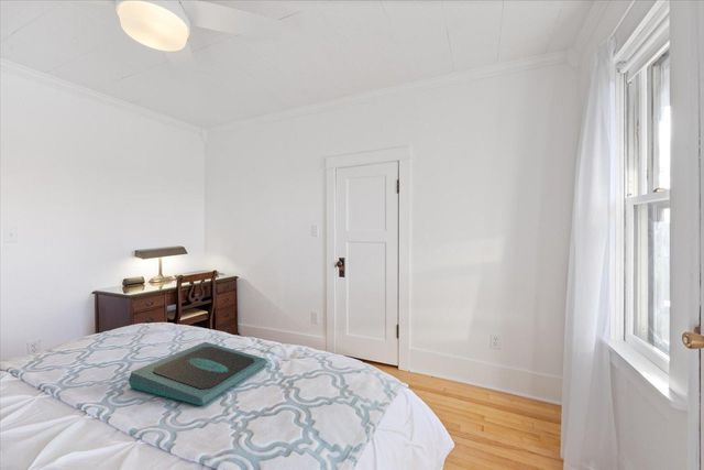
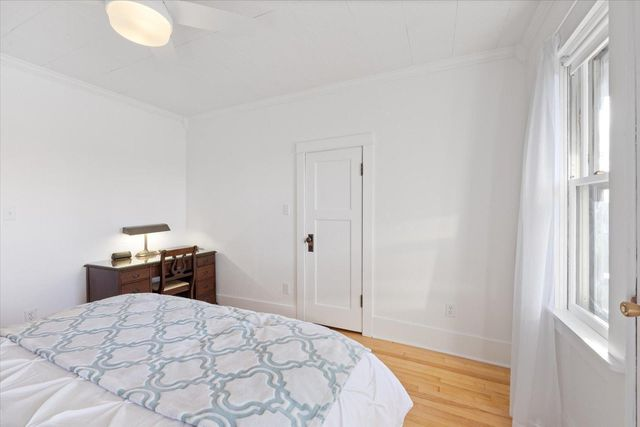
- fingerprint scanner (204, 368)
